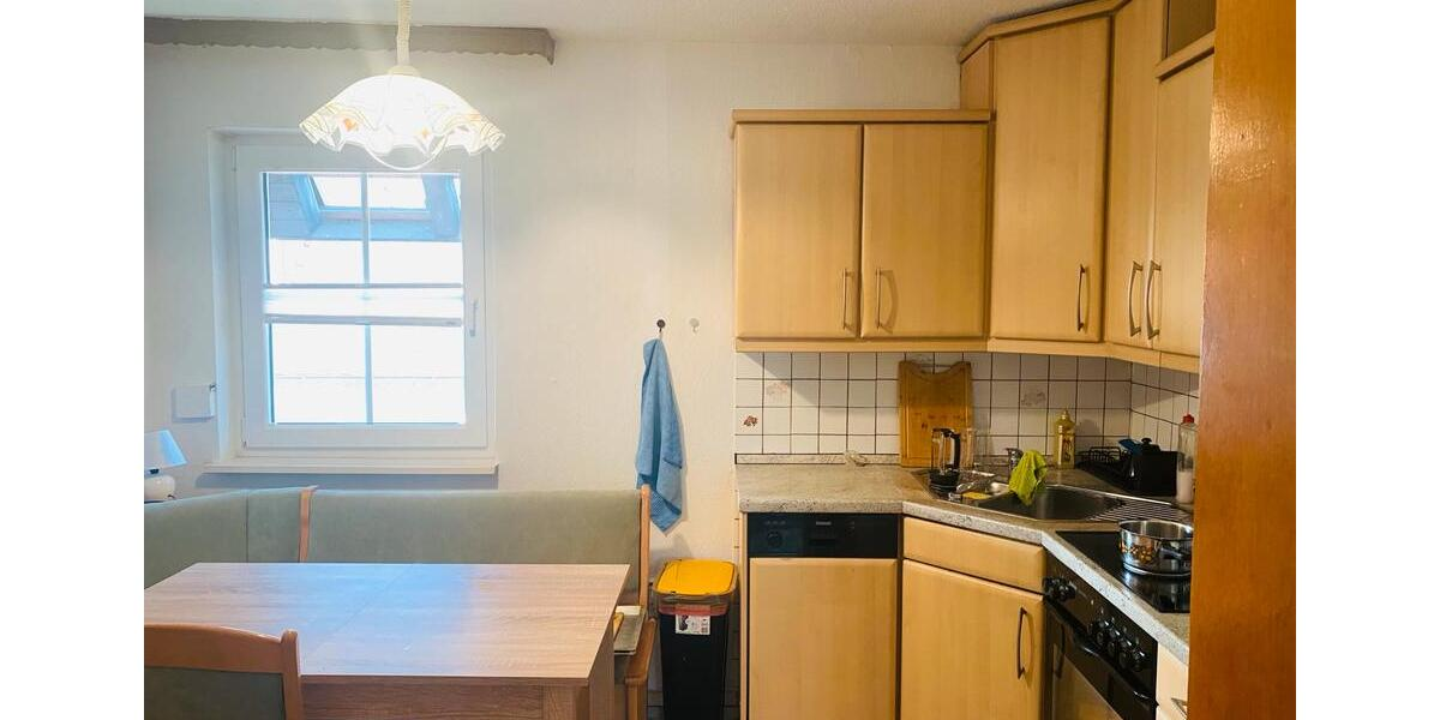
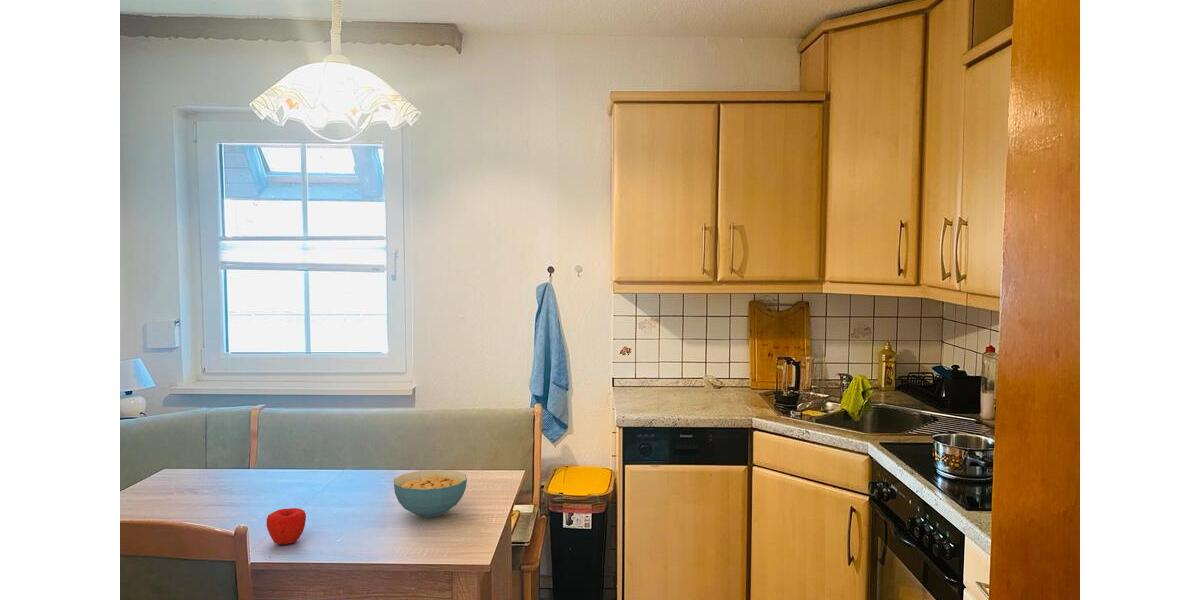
+ apple (286, 526)
+ cereal bowl (430, 496)
